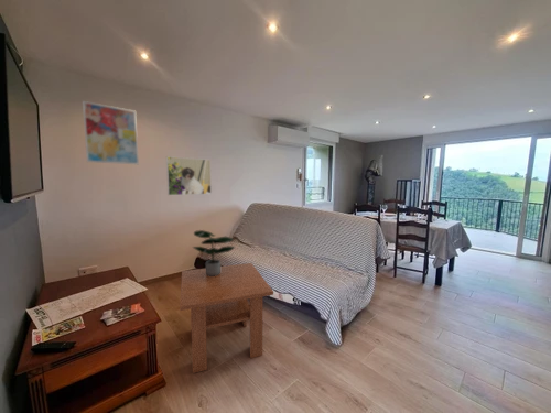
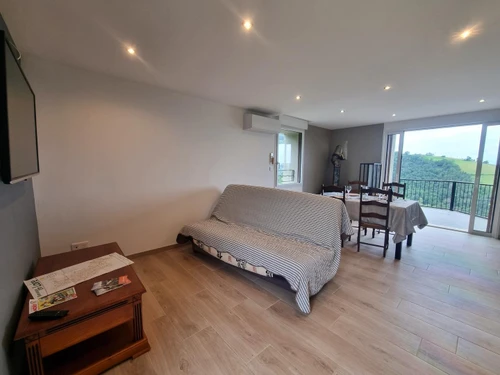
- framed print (190, 176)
- wall art (112, 134)
- coffee table (224, 311)
- potted plant (214, 251)
